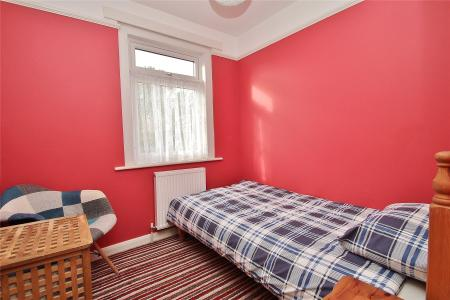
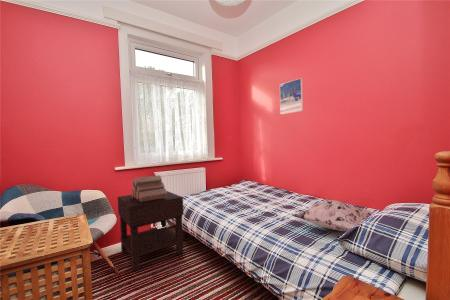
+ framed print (290, 97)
+ decorative pillow (333, 214)
+ nightstand (150, 223)
+ log pile (148, 187)
